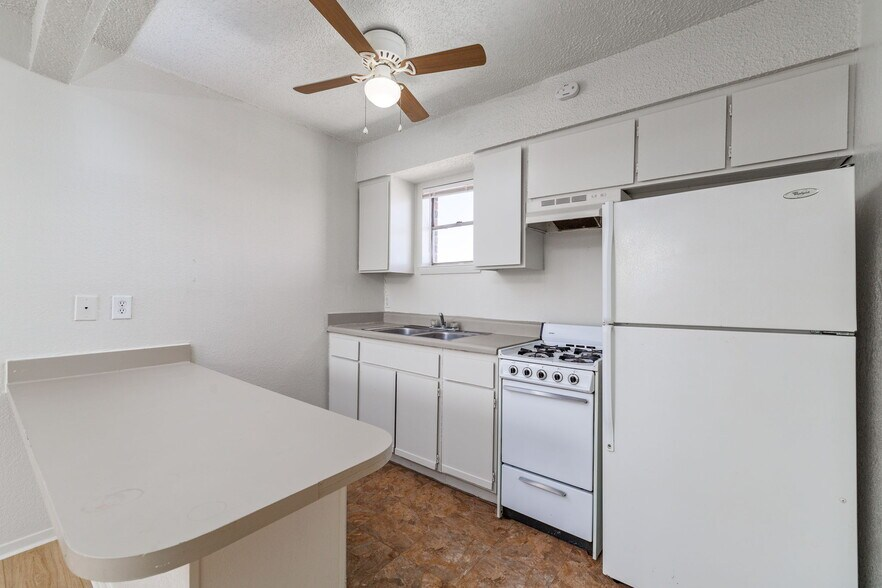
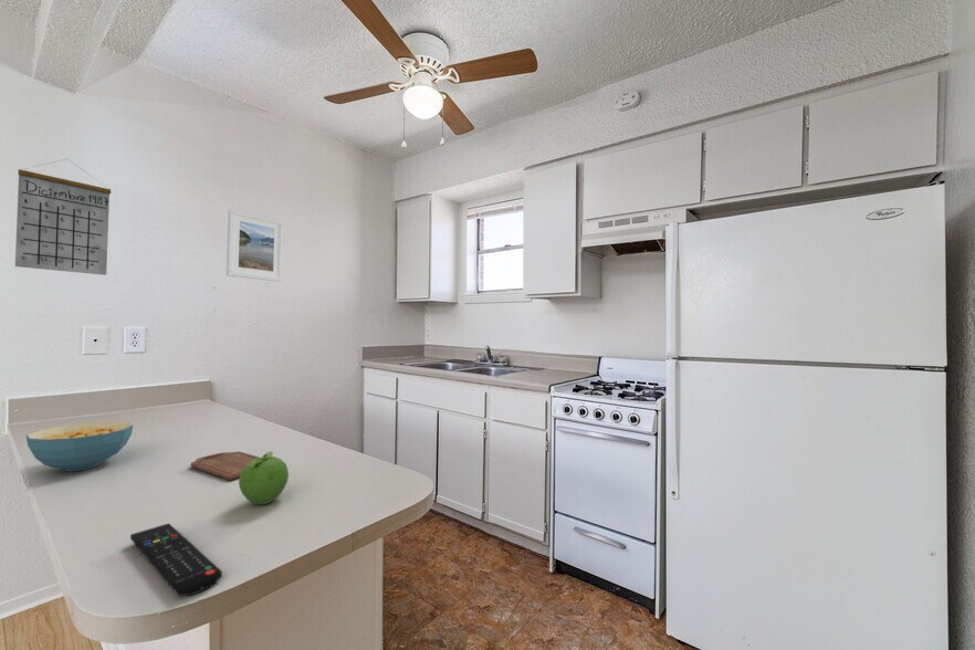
+ remote control (172, 556)
+ cutting board (231, 463)
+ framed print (256, 247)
+ fruit (264, 476)
+ calendar (65, 214)
+ cereal bowl (82, 448)
